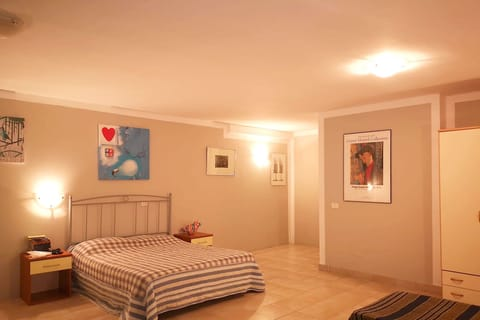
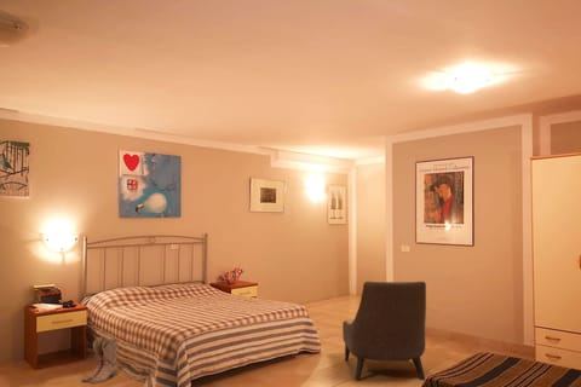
+ boots (100, 358)
+ chair (385, 324)
